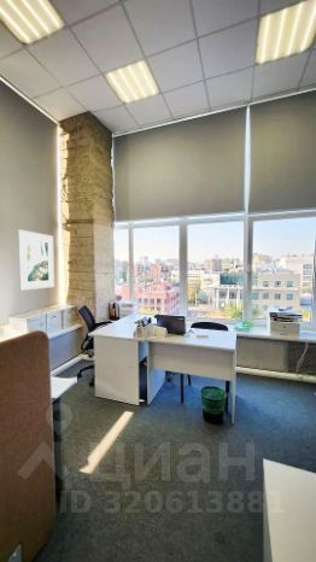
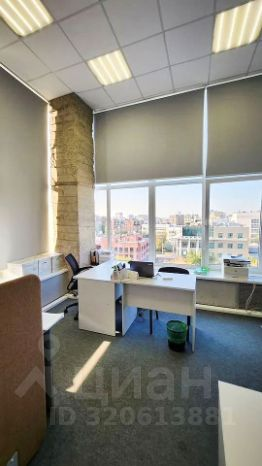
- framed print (37, 260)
